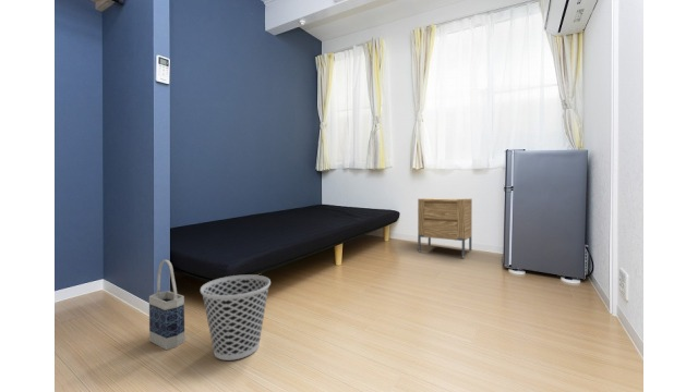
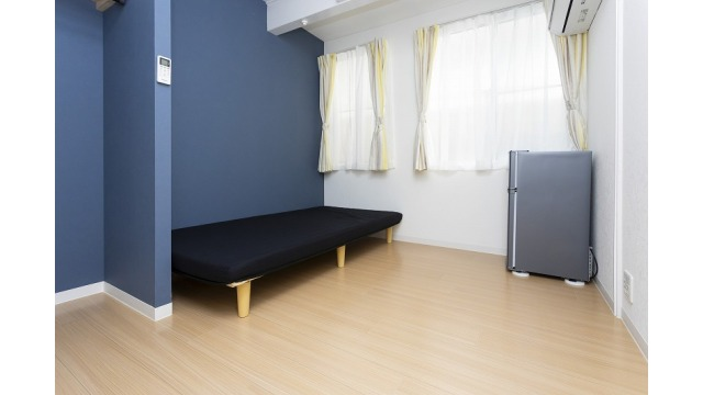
- bag (166, 301)
- wastebasket (237, 316)
- nightstand (445, 224)
